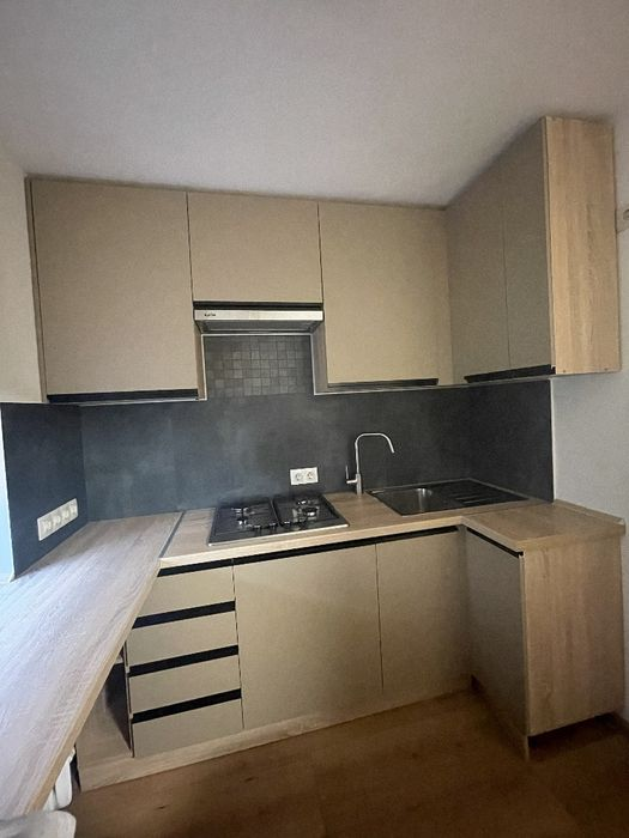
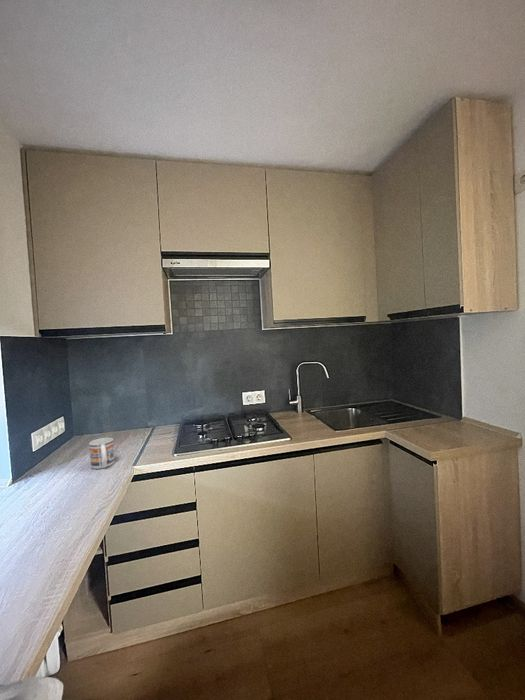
+ mug (101, 453)
